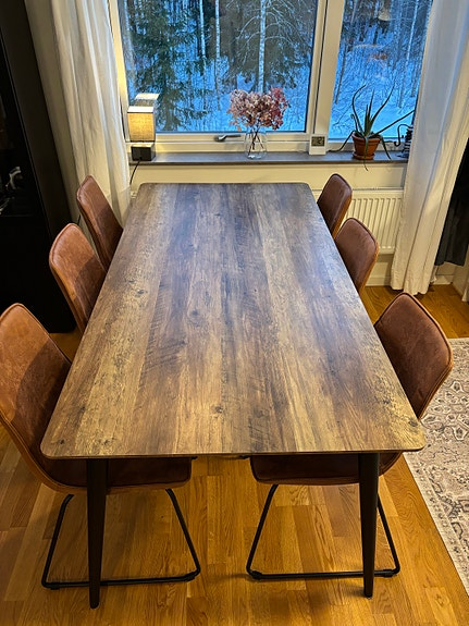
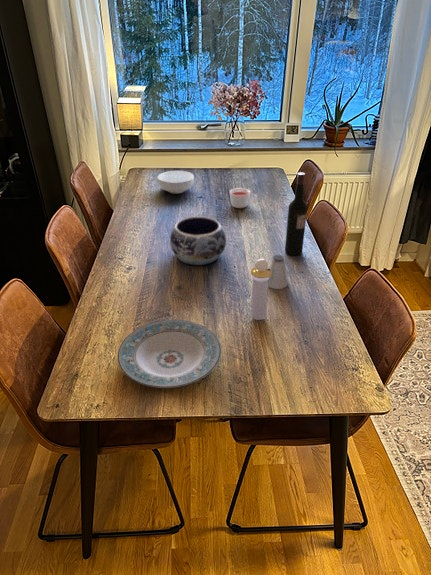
+ candle (239, 198)
+ perfume bottle (260, 289)
+ cereal bowl (176, 183)
+ wine bottle (297, 214)
+ plate (170, 355)
+ saltshaker (277, 270)
+ decorative bowl (198, 240)
